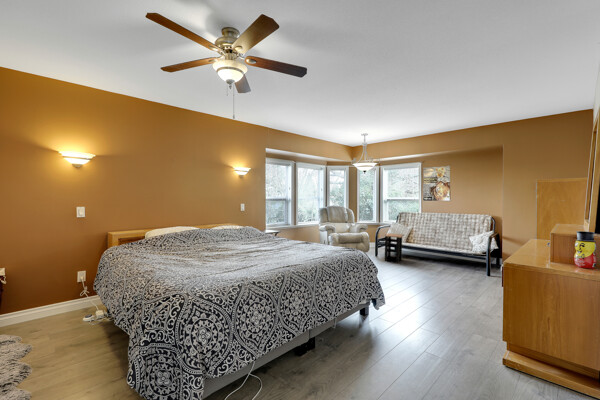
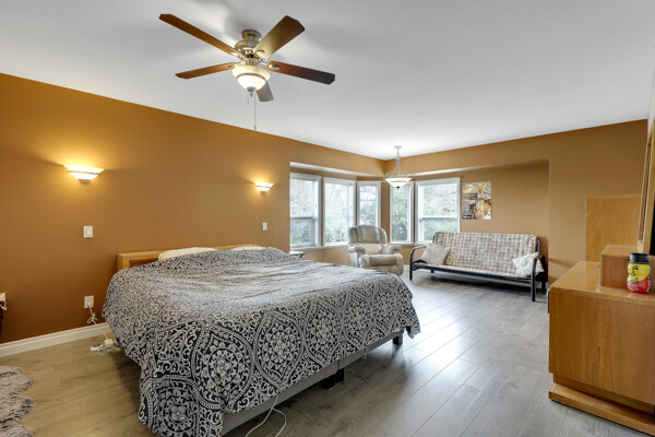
- side table (394, 247)
